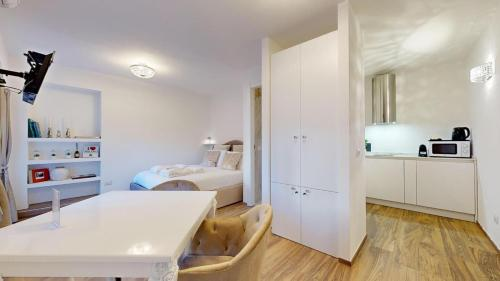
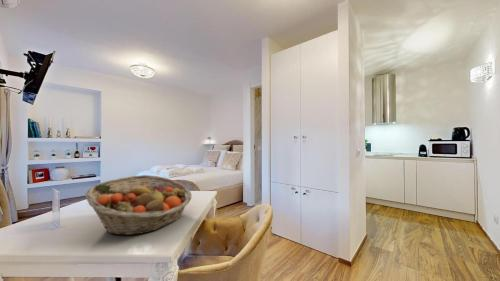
+ fruit basket (145, 200)
